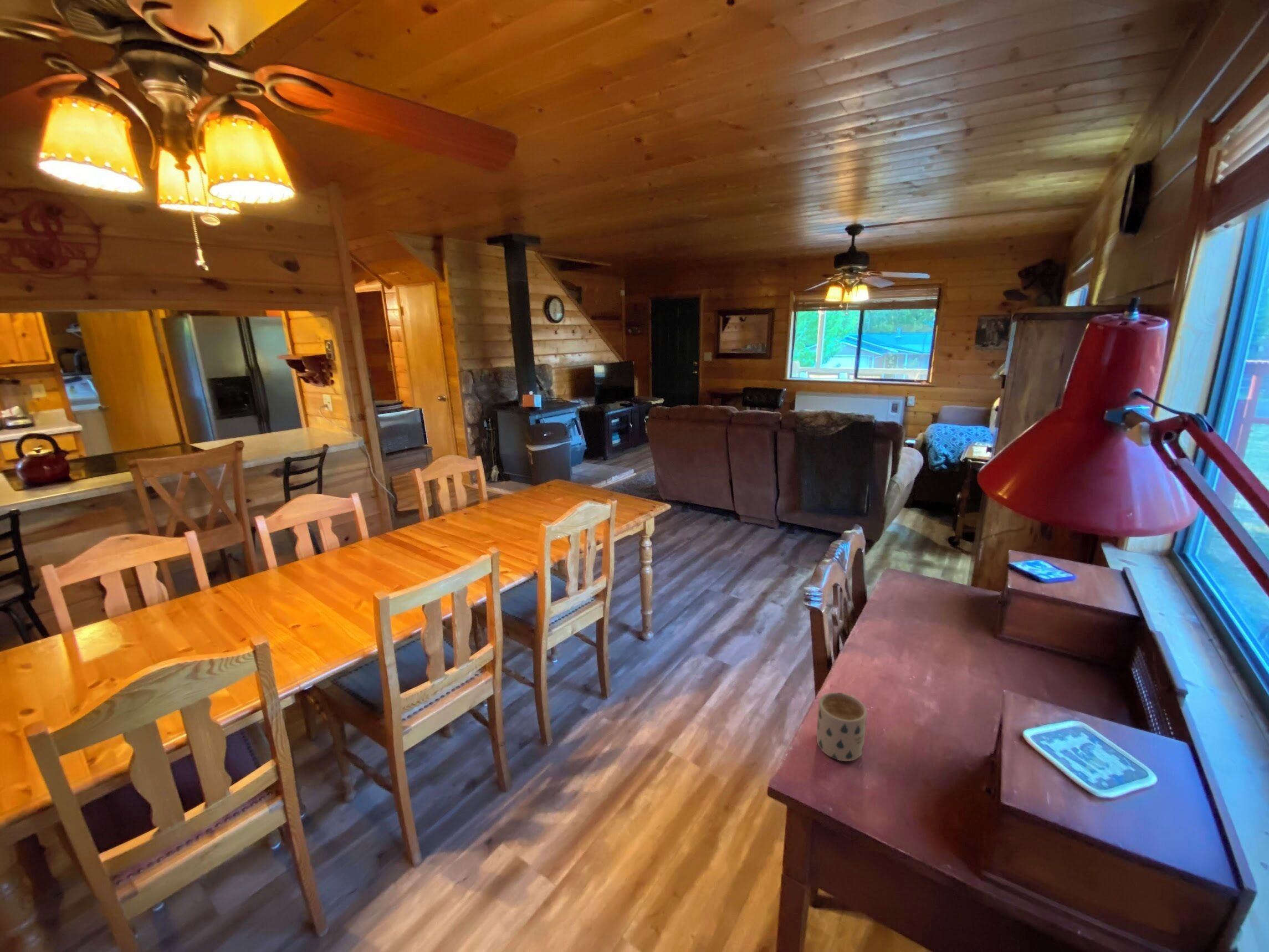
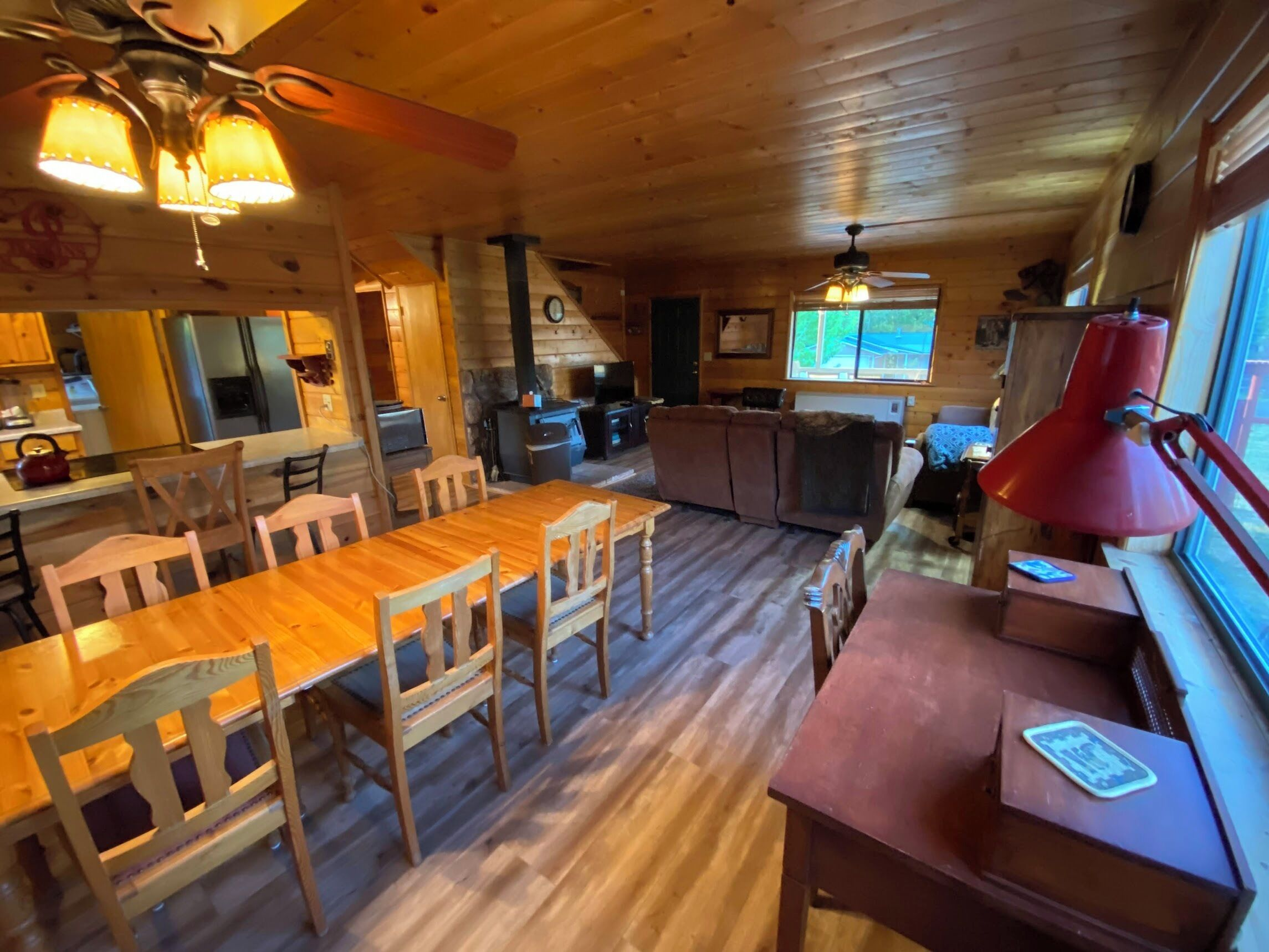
- mug (843, 721)
